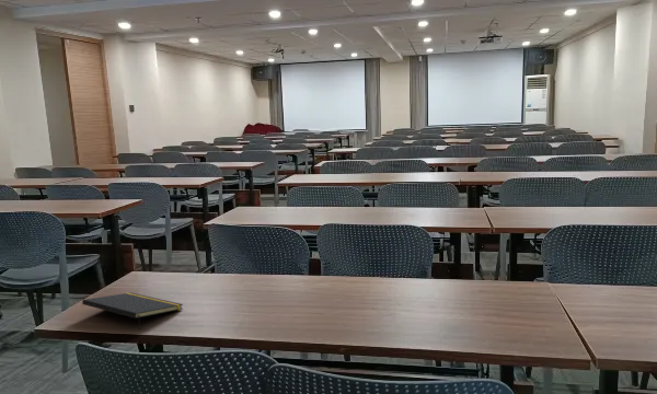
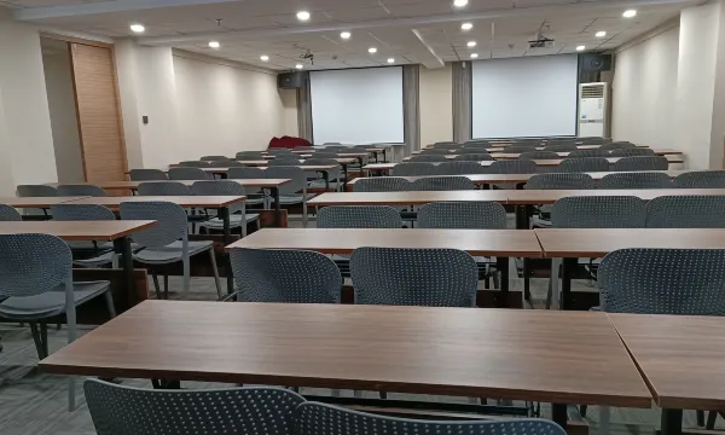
- notepad (132, 304)
